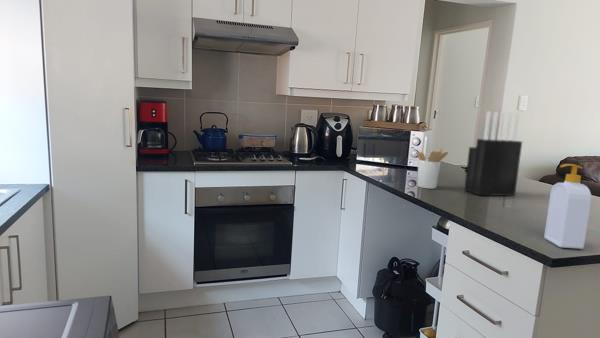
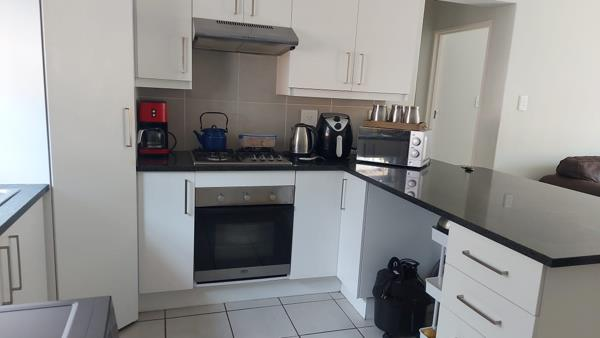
- utensil holder (431, 168)
- soap bottle (567, 204)
- knife block (492, 152)
